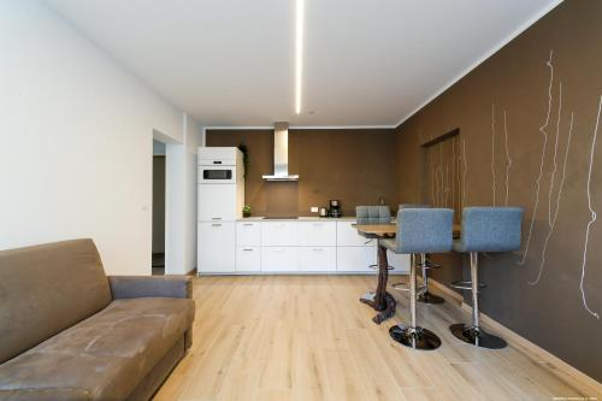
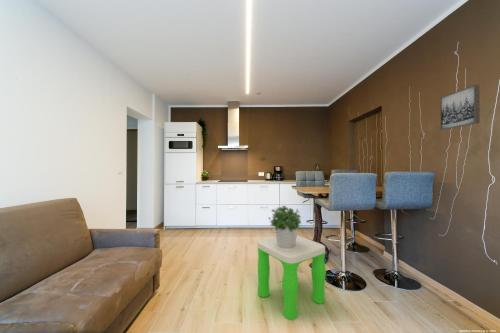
+ potted plant (284, 225)
+ wall art (458, 109)
+ stool (290, 269)
